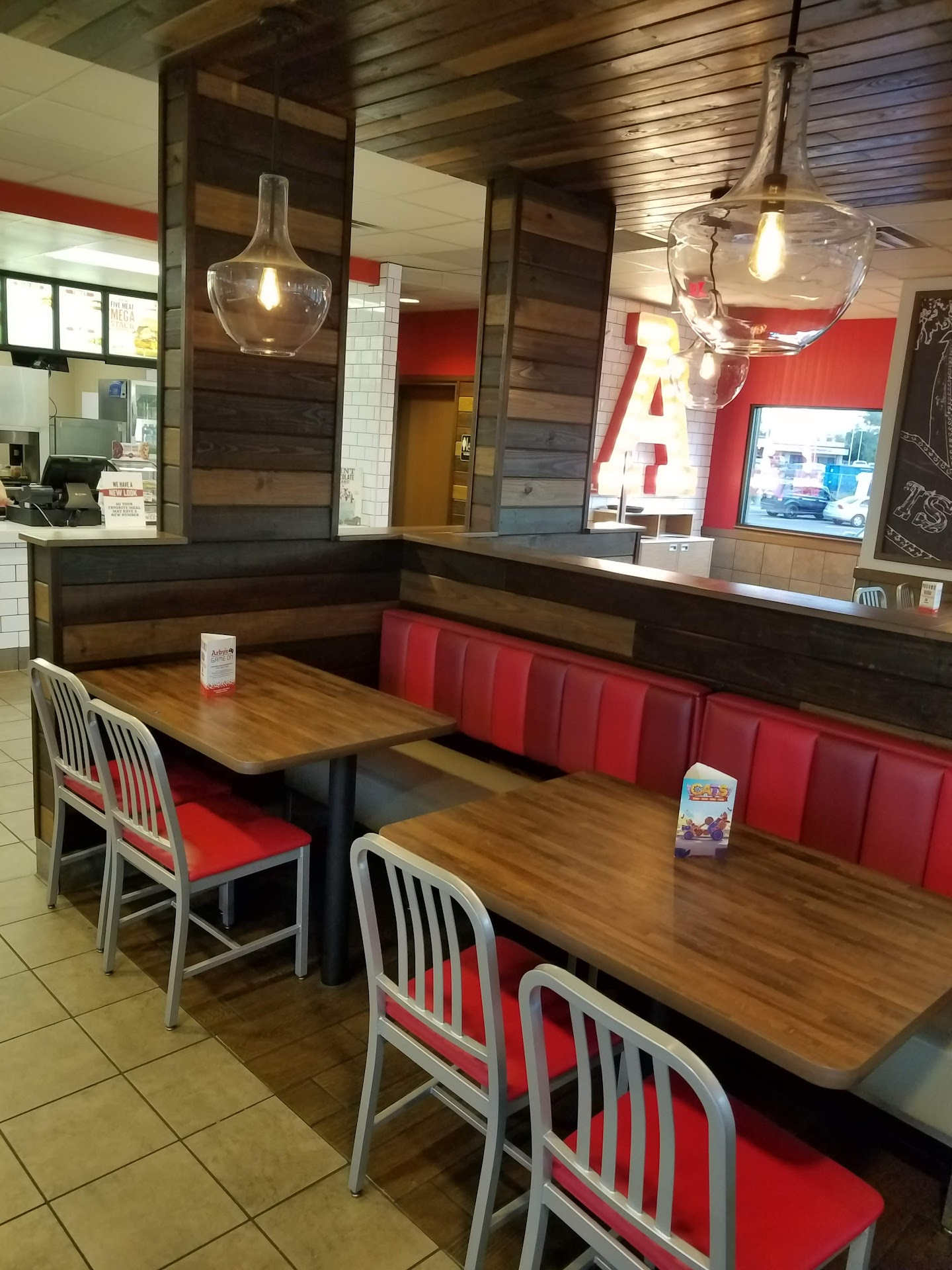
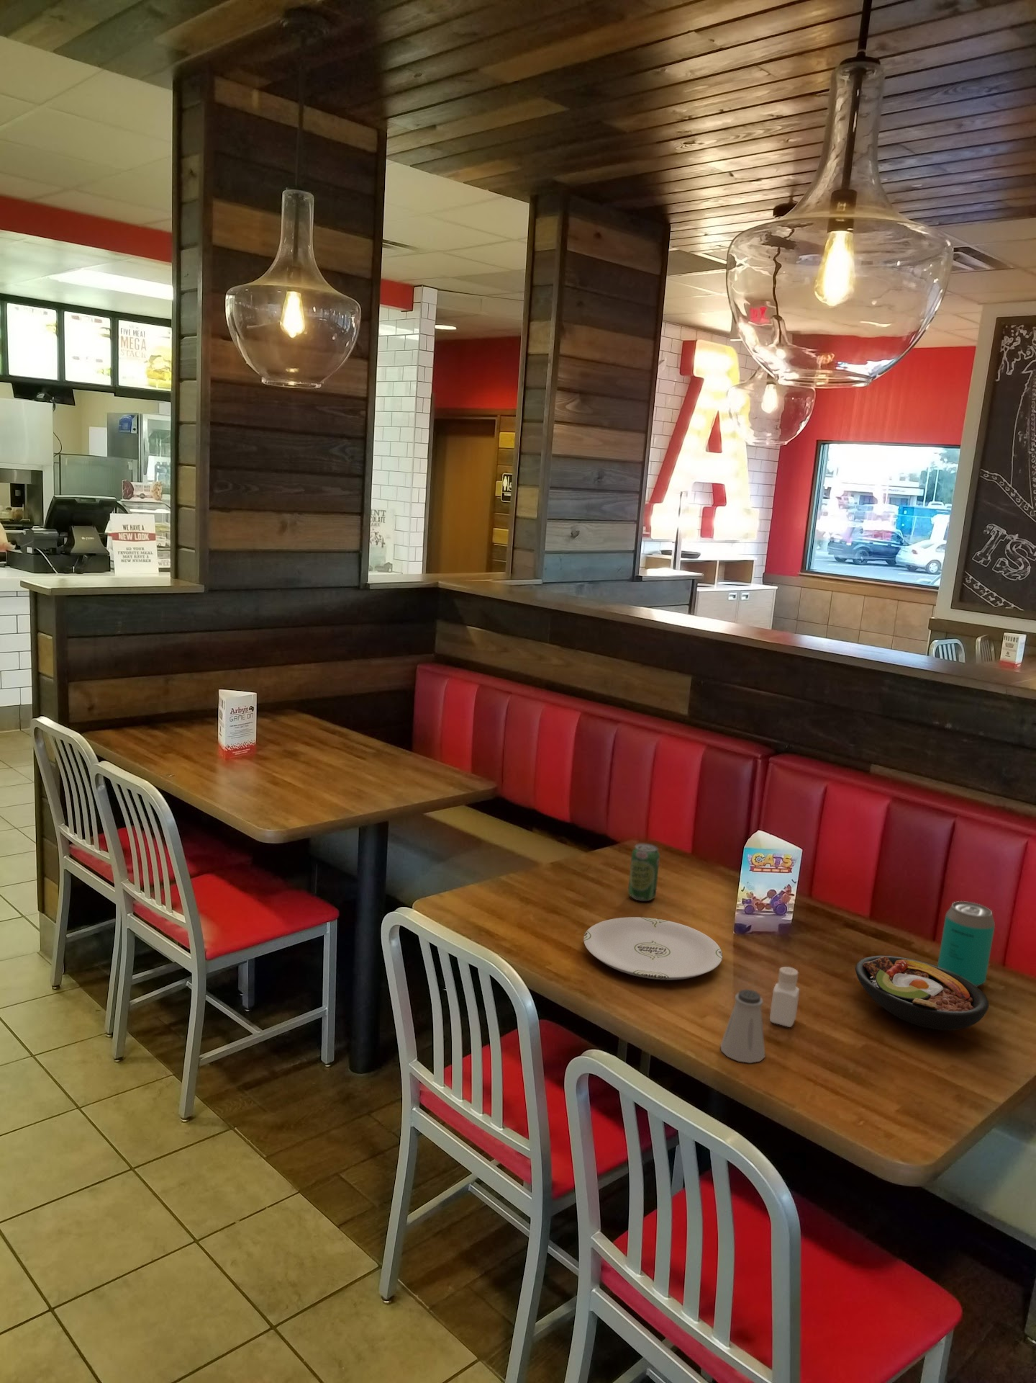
+ beverage can (965, 944)
+ pepper shaker (786, 995)
+ beverage can (644, 871)
+ saltshaker (747, 1023)
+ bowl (917, 996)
+ plate (652, 950)
